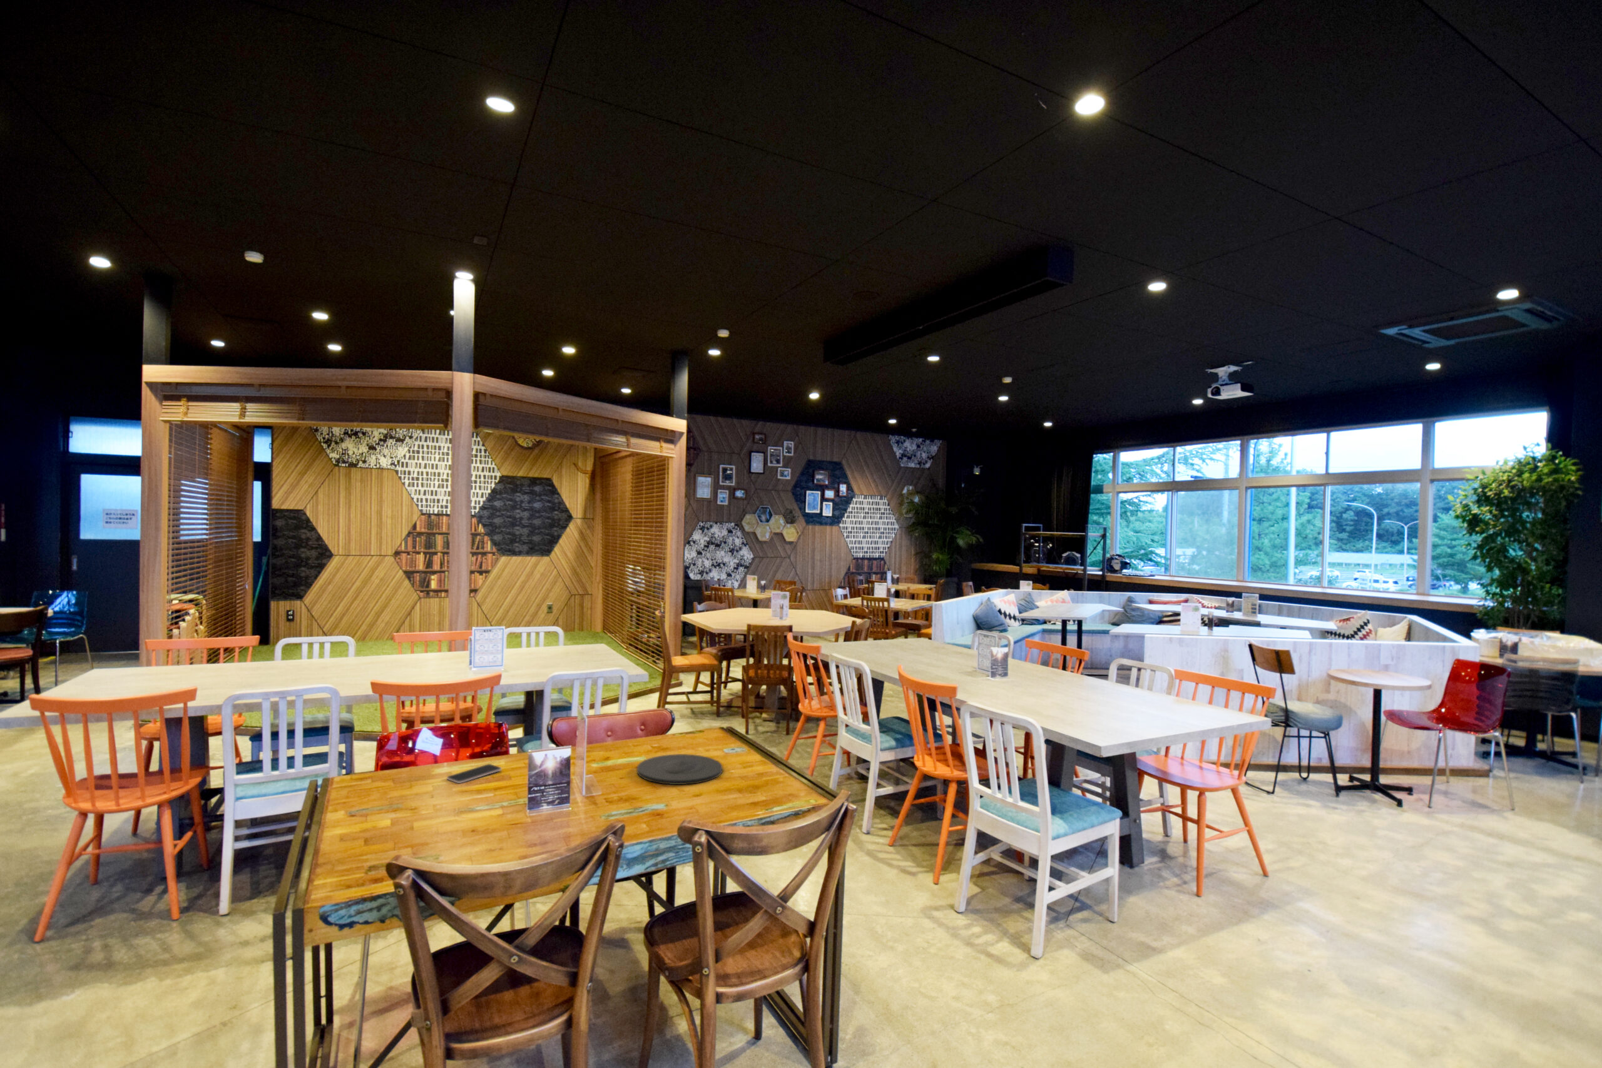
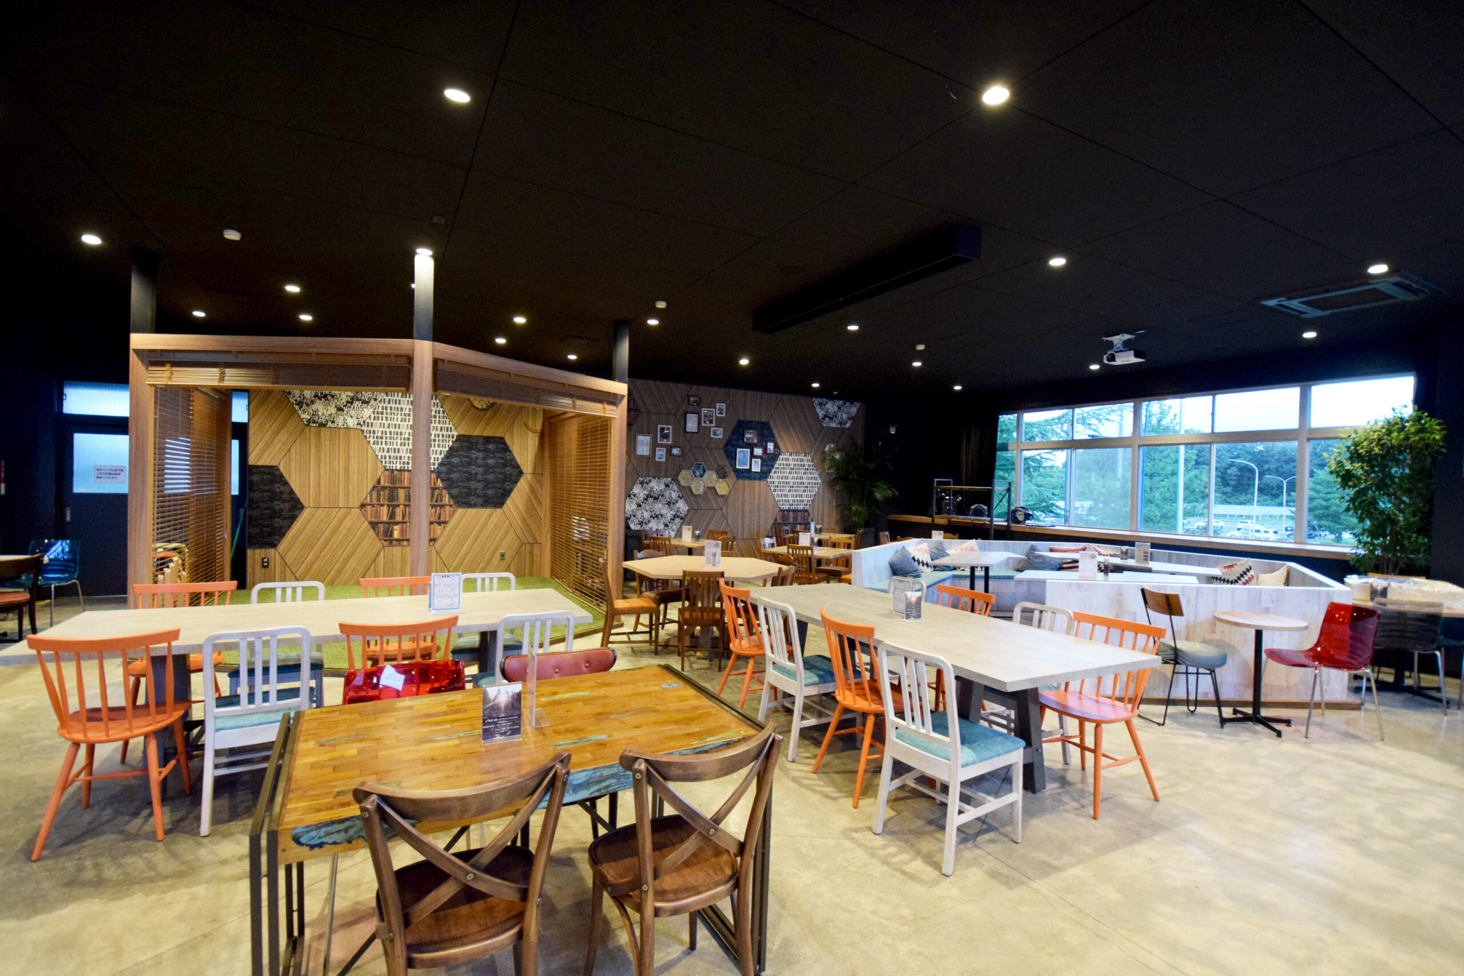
- smartphone (474, 774)
- plate (679, 765)
